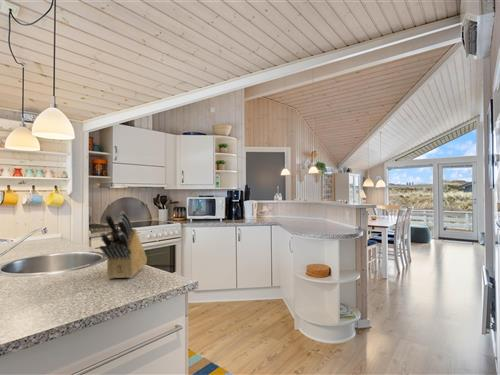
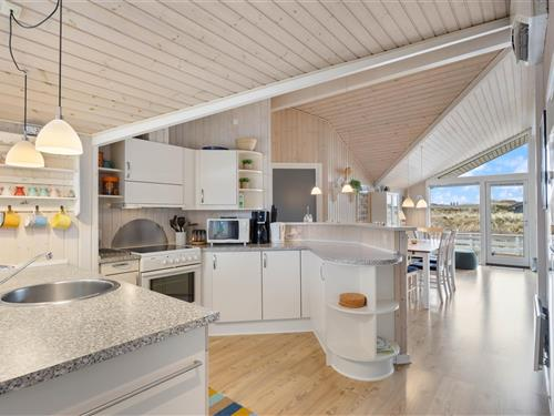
- knife block (125, 241)
